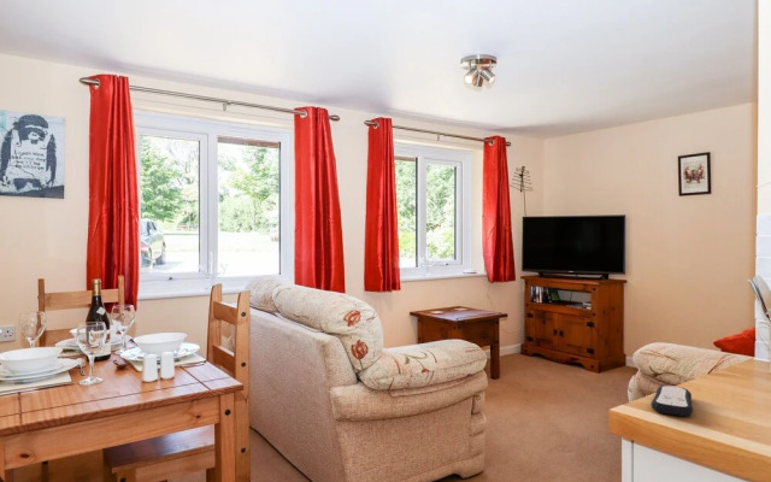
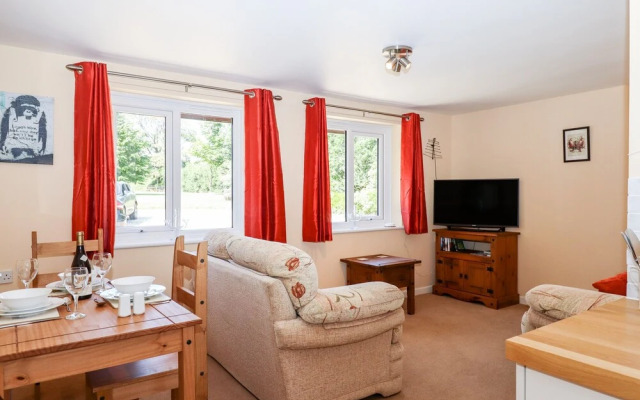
- remote control (672, 399)
